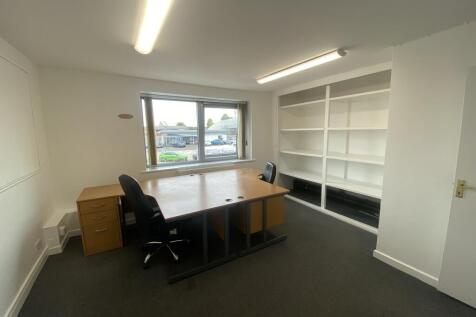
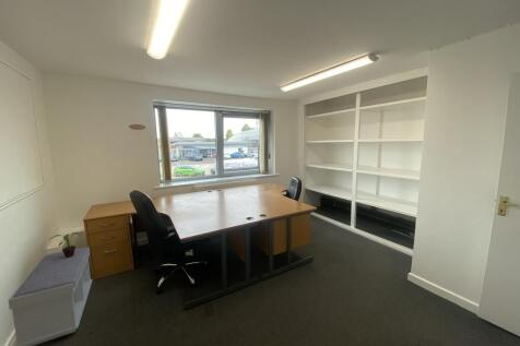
+ potted plant (67, 243)
+ bench (60, 289)
